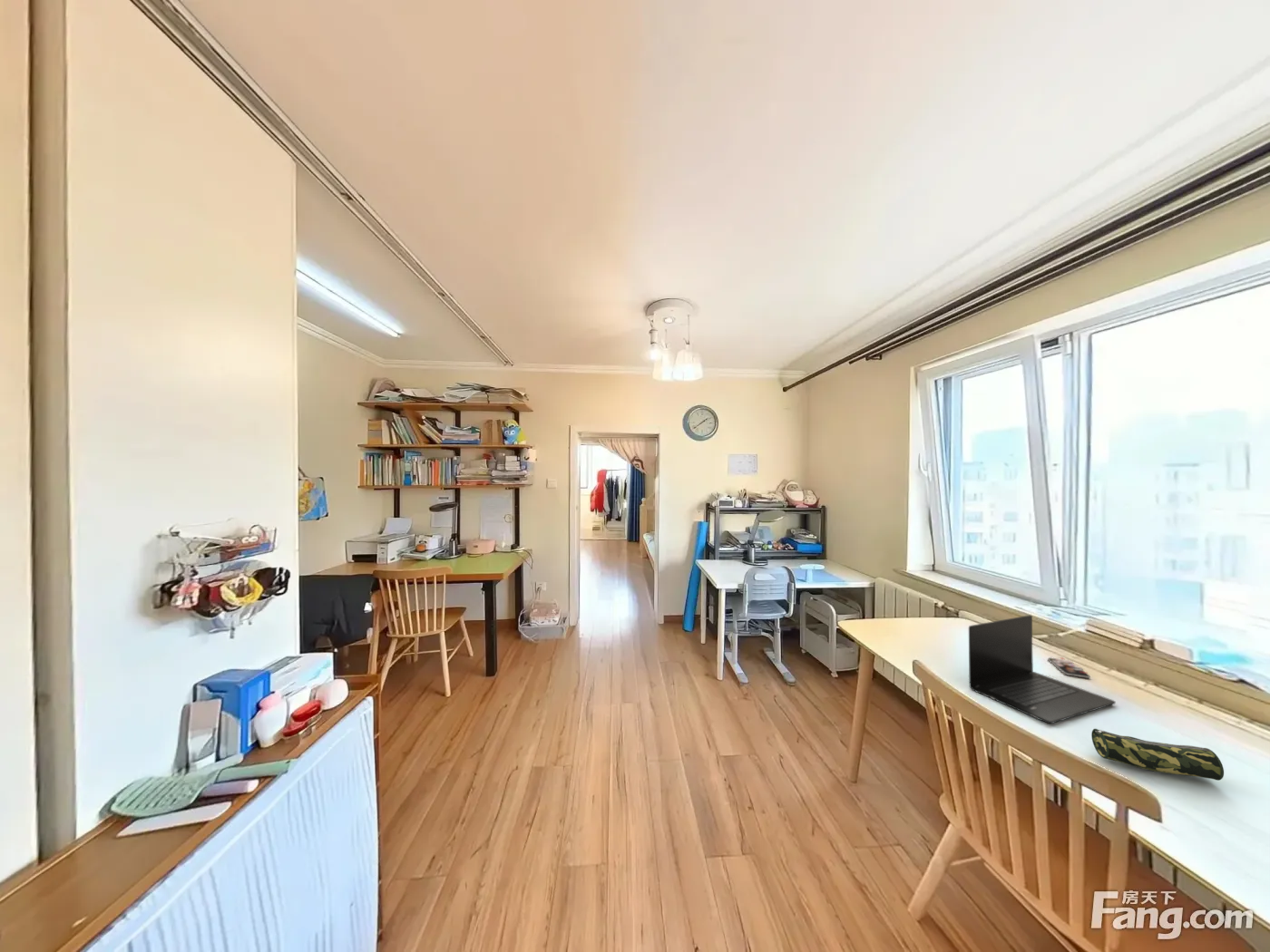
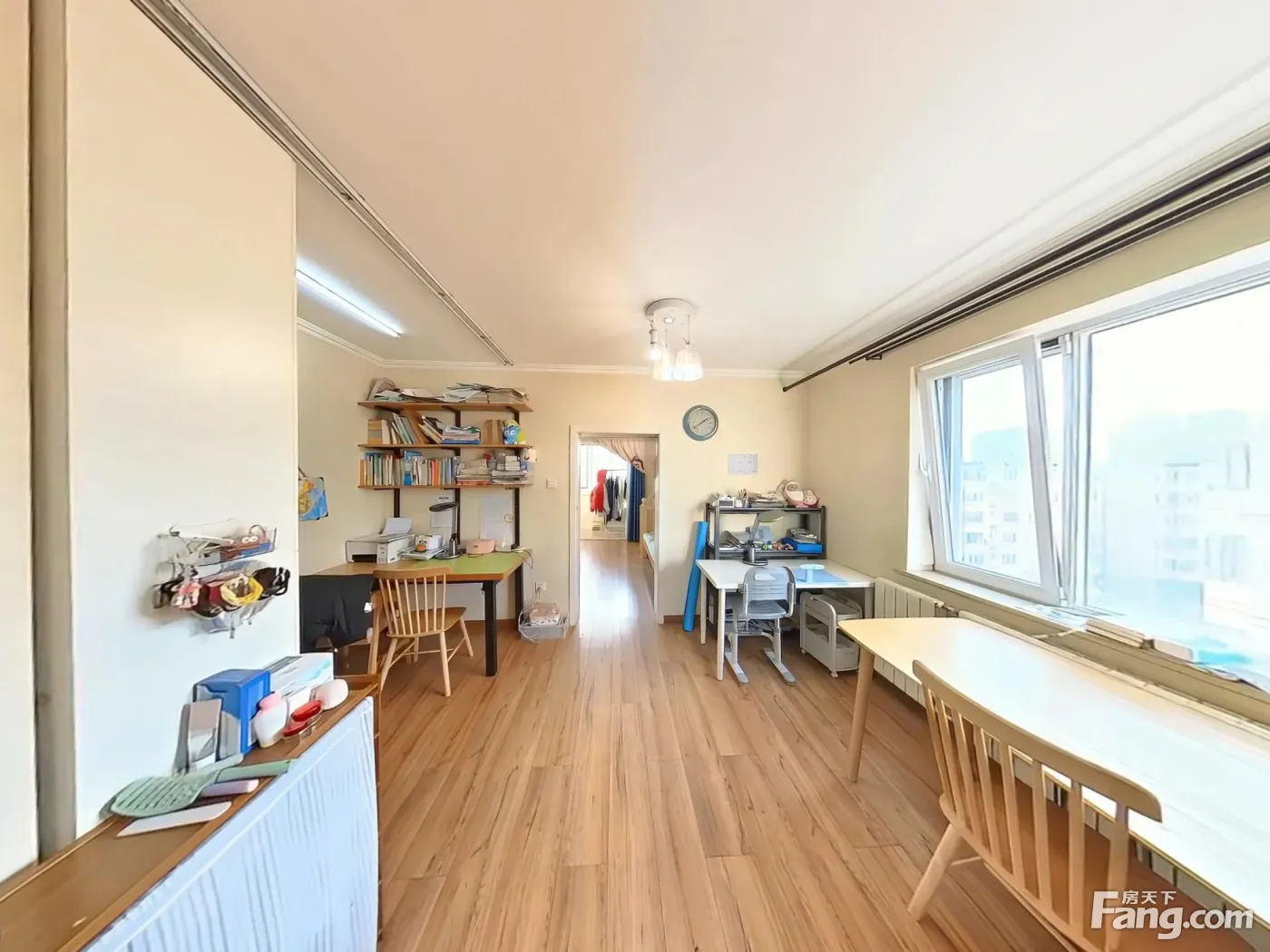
- laptop (1032, 664)
- smartphone (1068, 665)
- pencil case (1150, 753)
